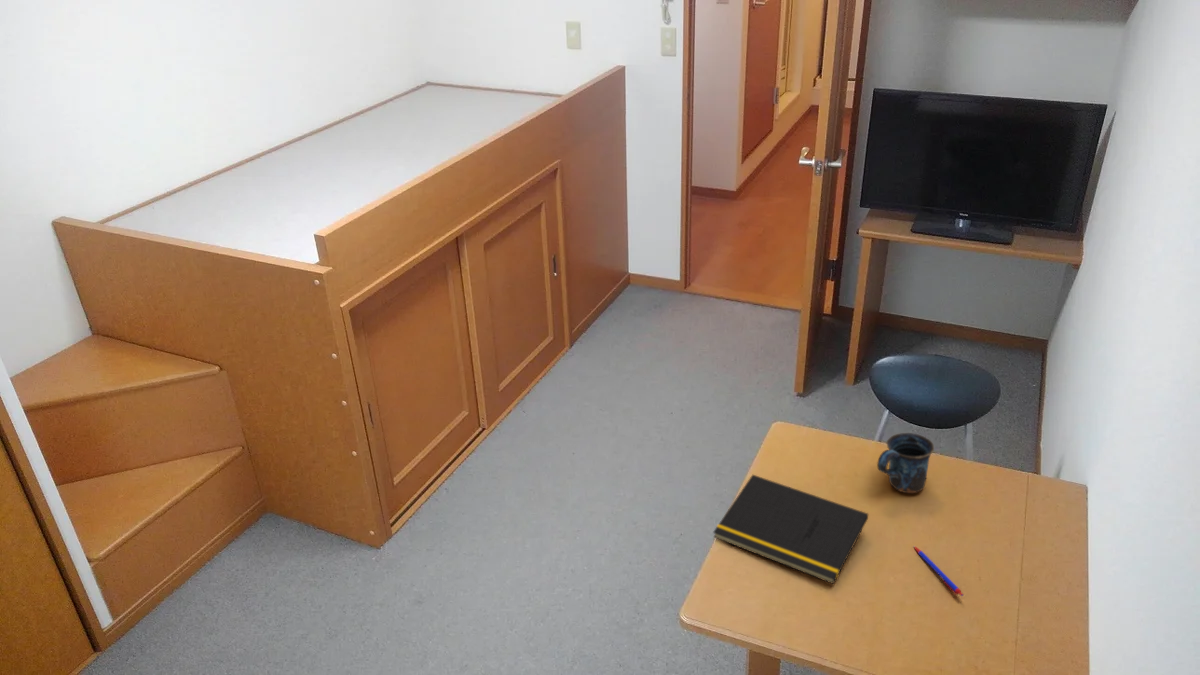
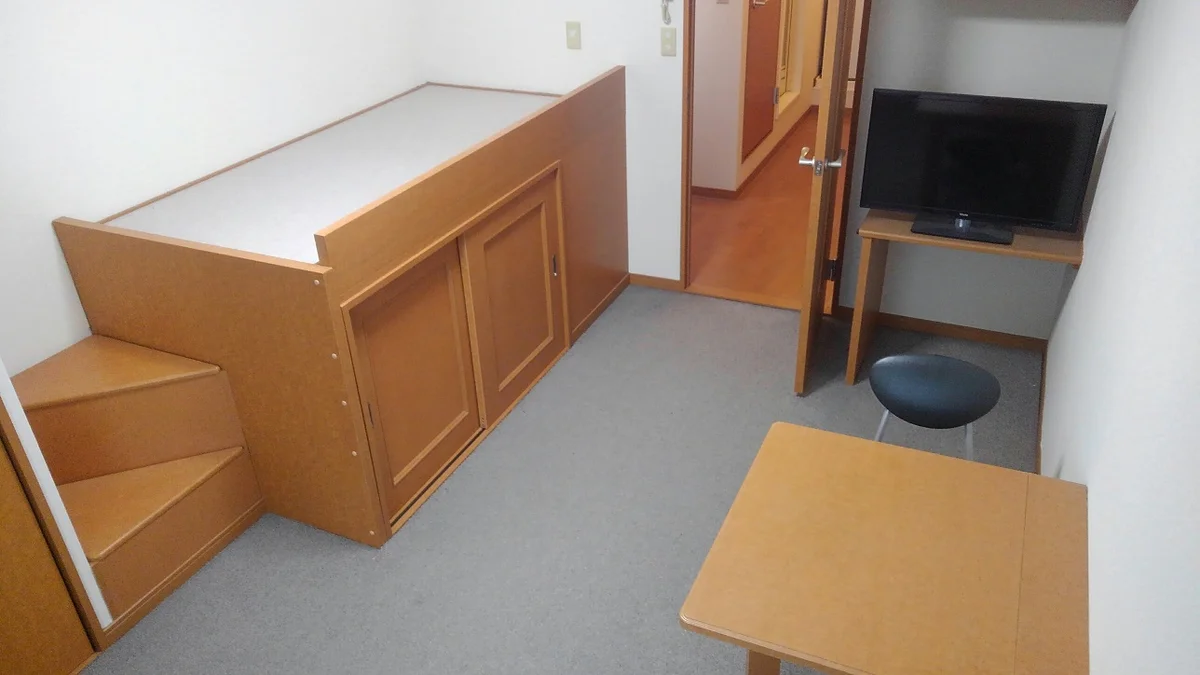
- pen (937, 569)
- notepad (790, 525)
- mug (899, 465)
